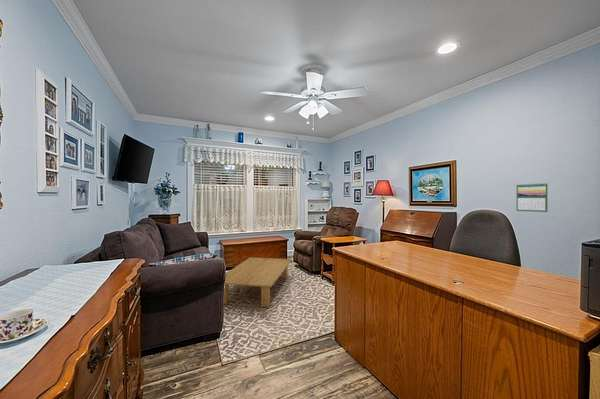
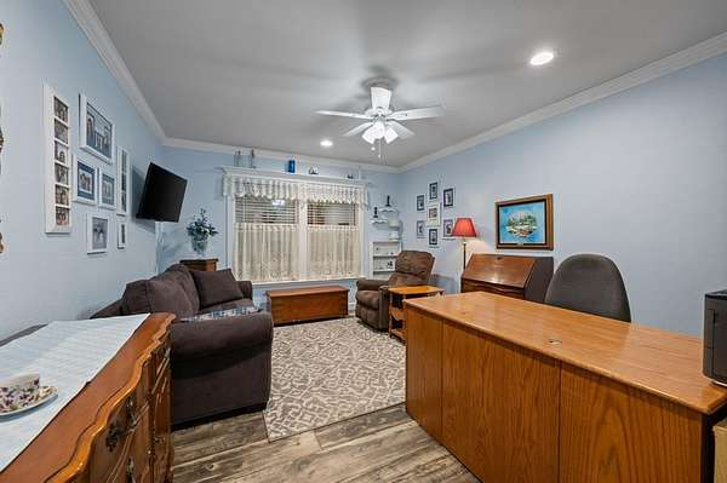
- coffee table (258, 278)
- calendar (531, 197)
